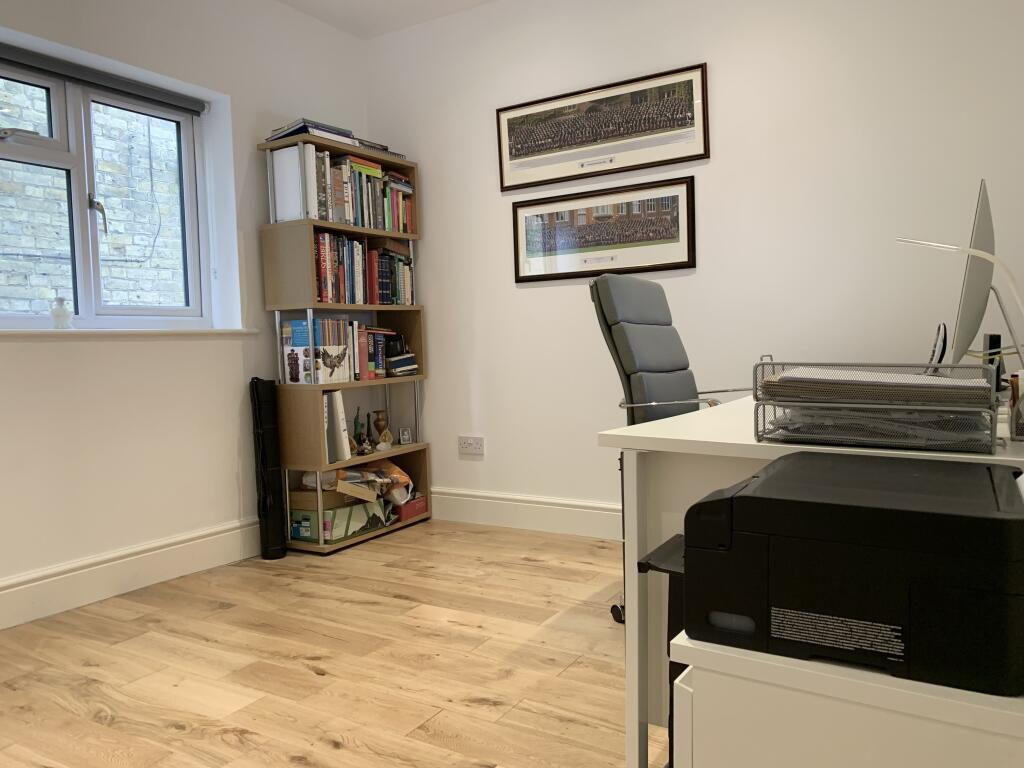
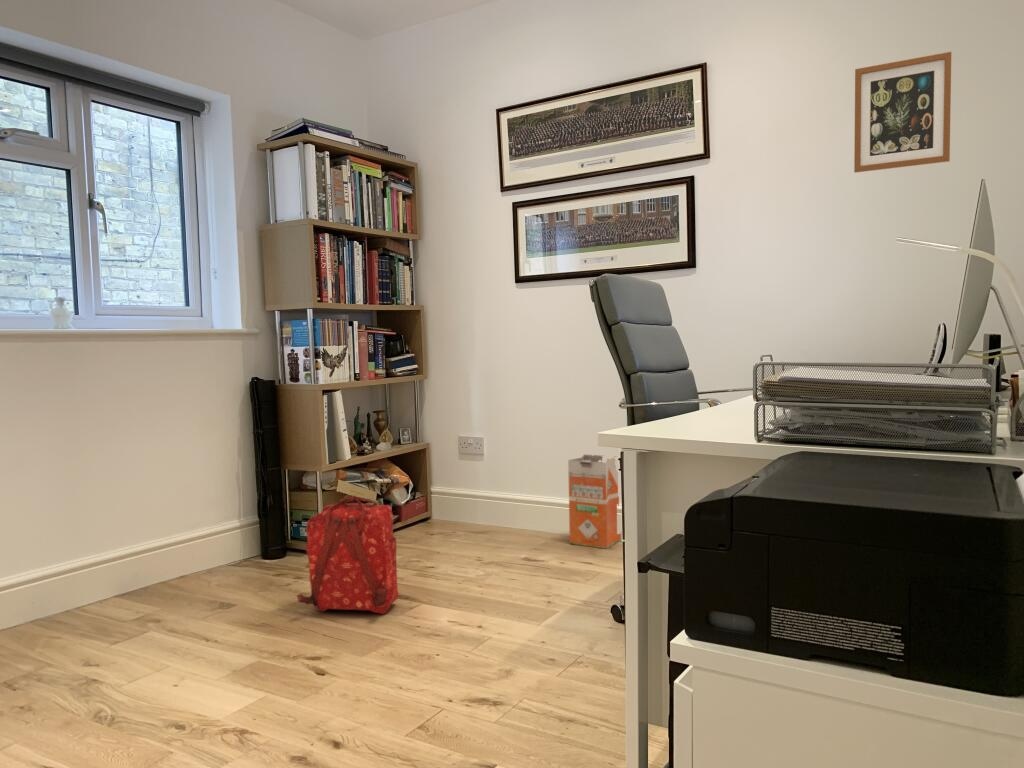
+ wall art (901, 114)
+ backpack (352, 554)
+ waste bin (593, 498)
